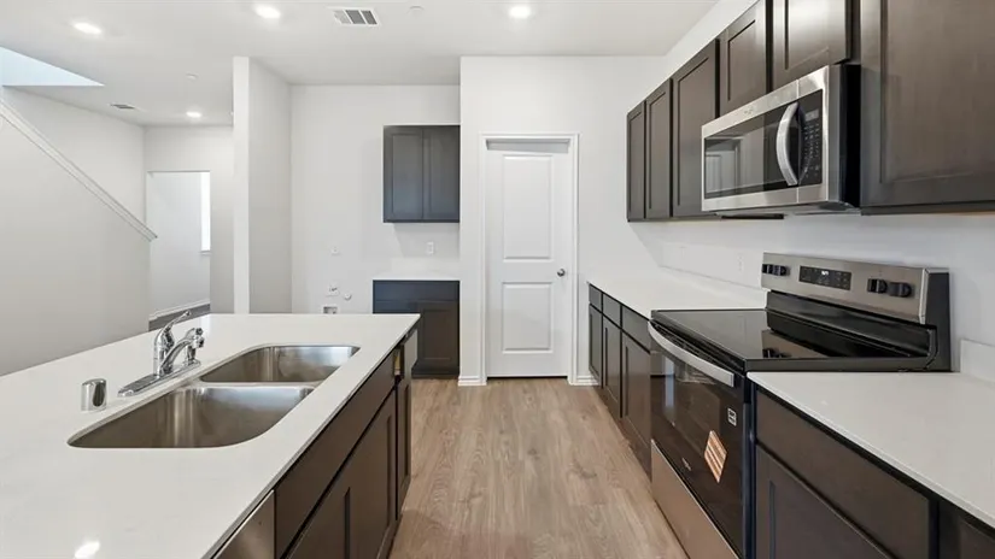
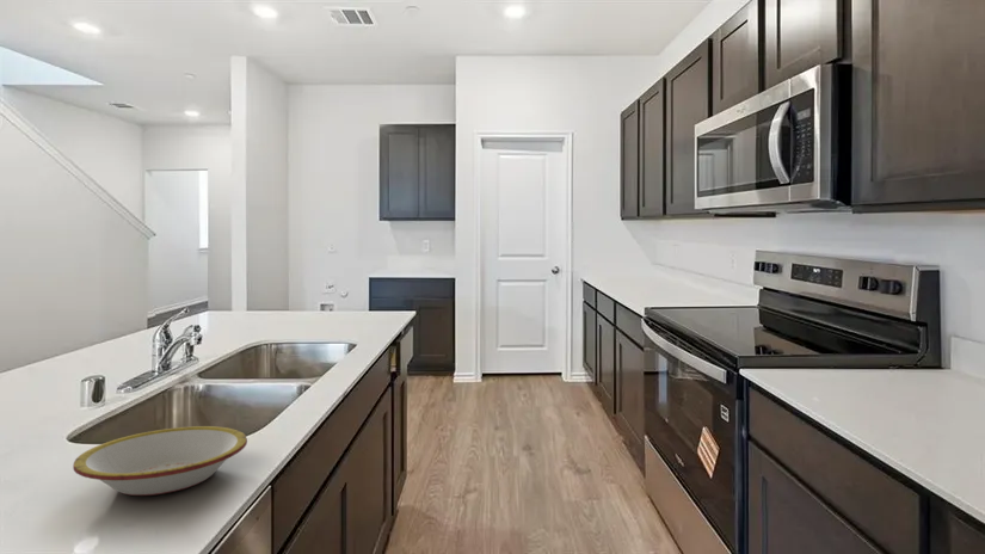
+ bowl (166, 463)
